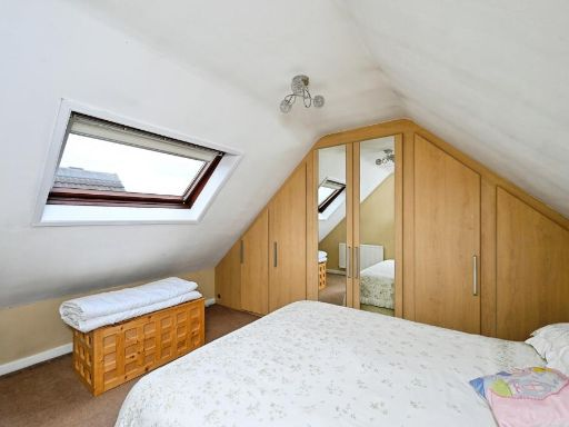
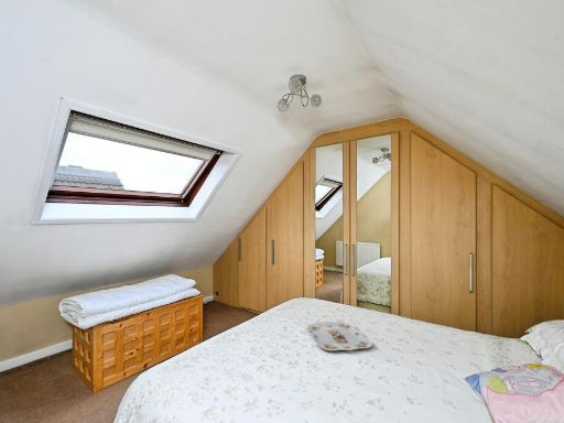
+ serving tray (337, 335)
